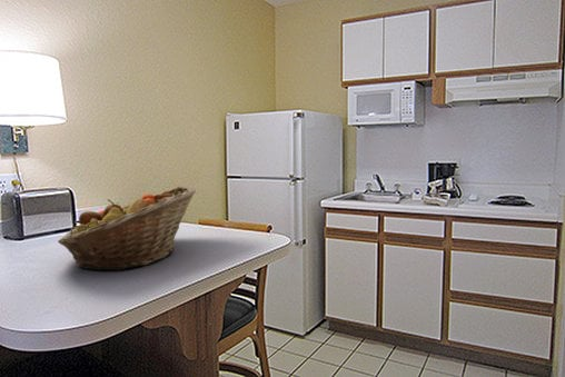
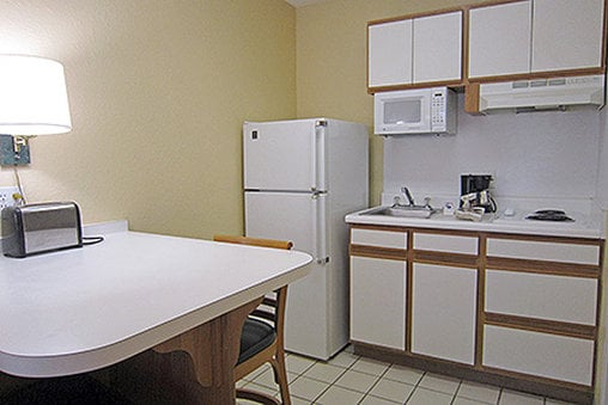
- fruit basket (132, 222)
